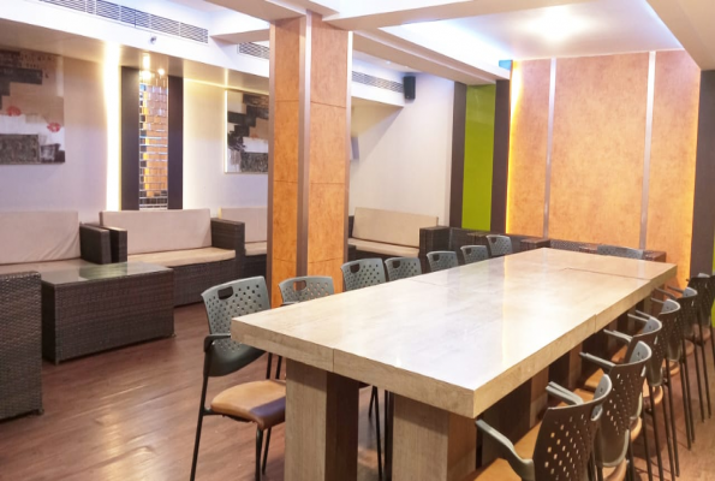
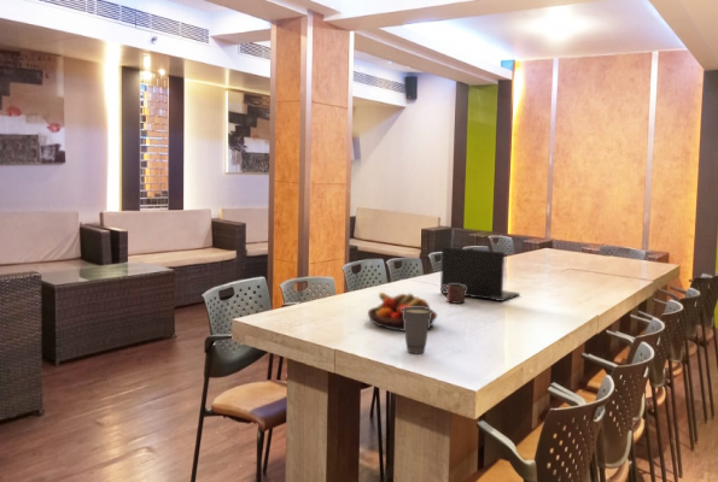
+ mug (453, 293)
+ laptop (480, 271)
+ fruit bowl (401, 308)
+ cup (416, 330)
